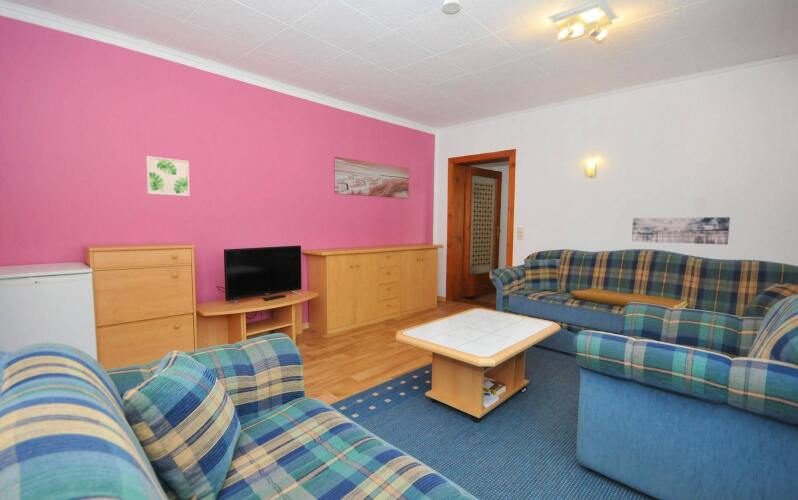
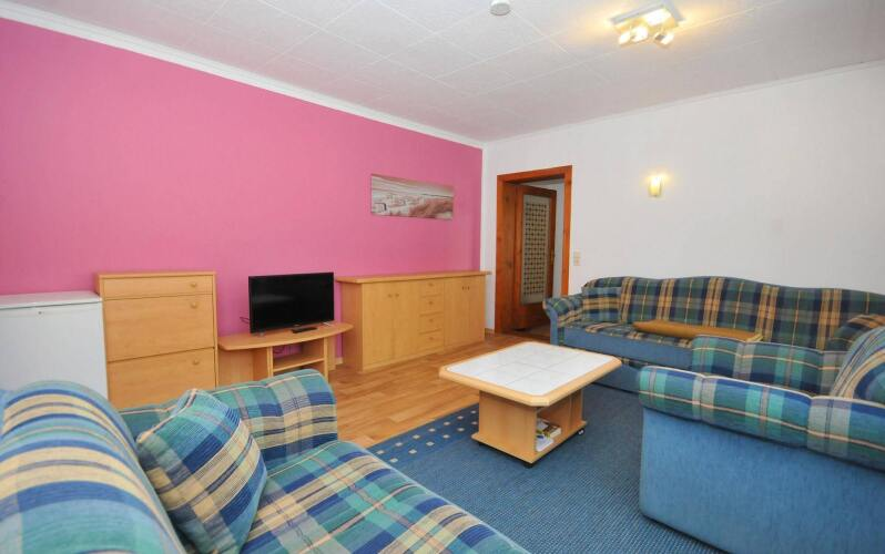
- wall art (677, 230)
- wall art (168, 176)
